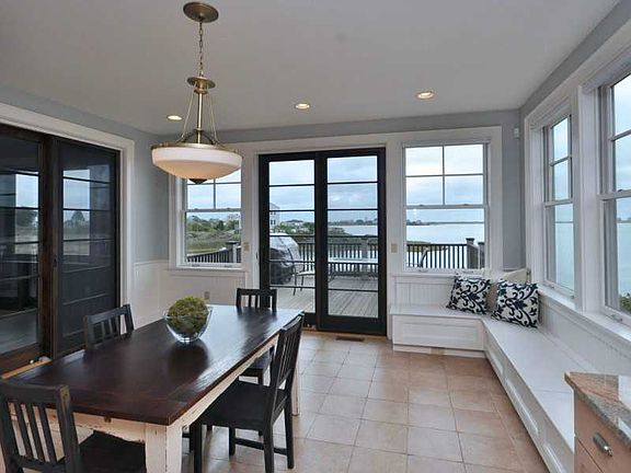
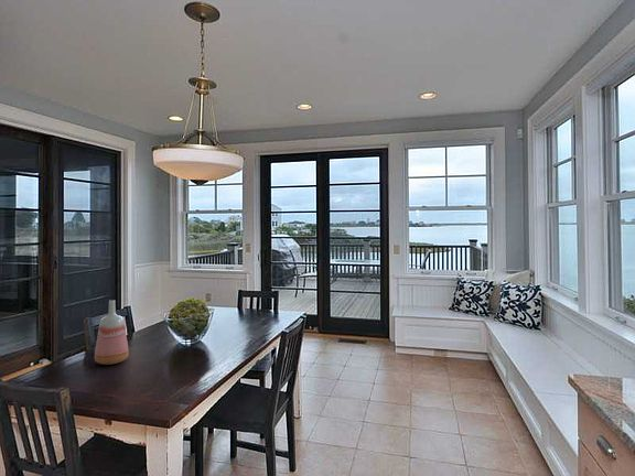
+ vase (111, 331)
